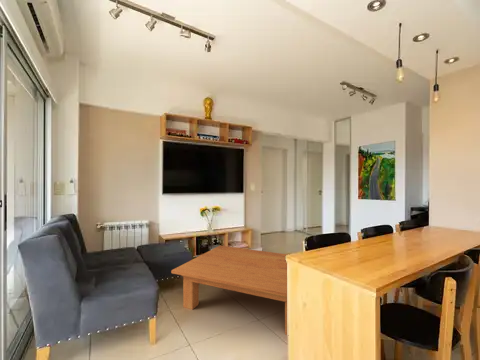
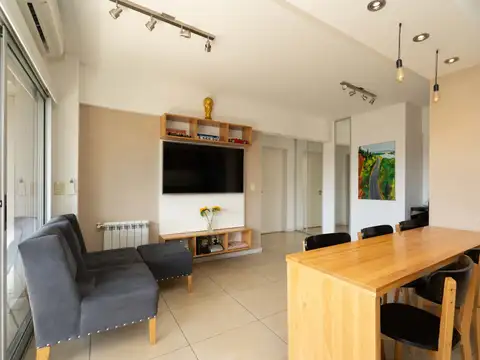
- coffee table (251, 282)
